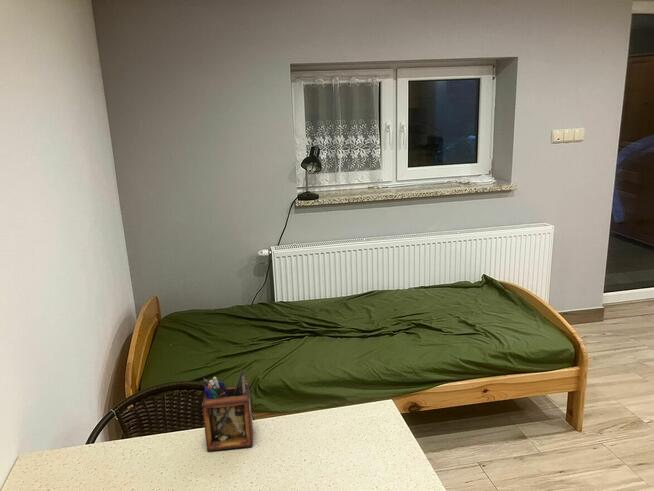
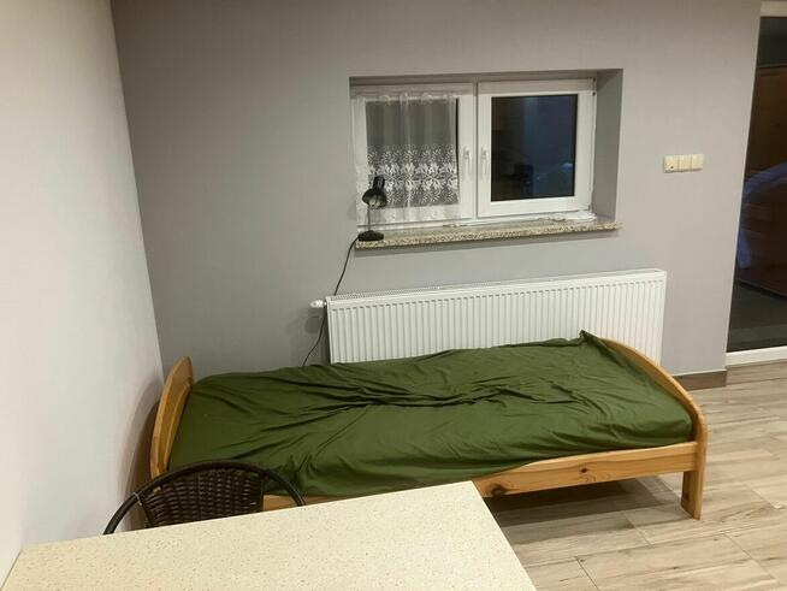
- desk organizer (227, 408)
